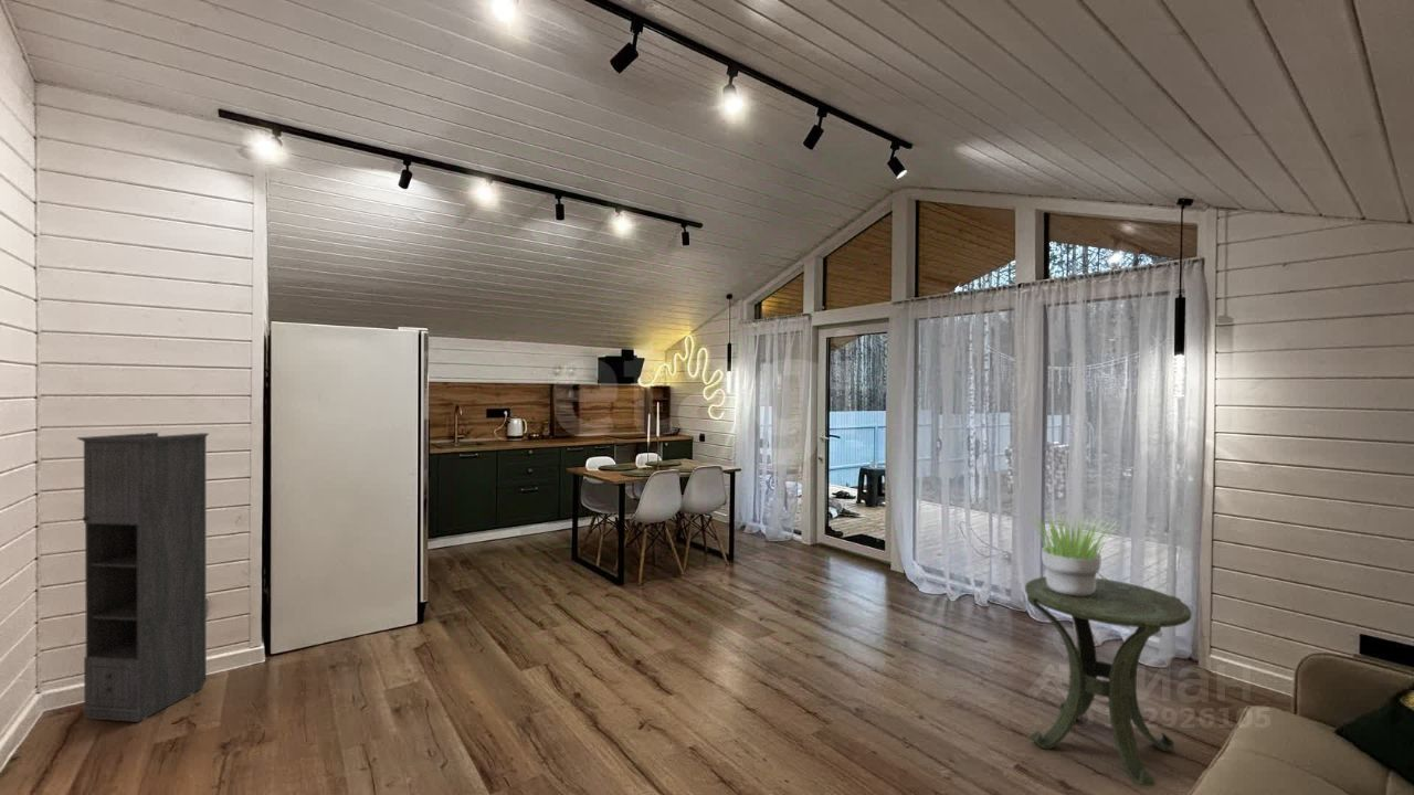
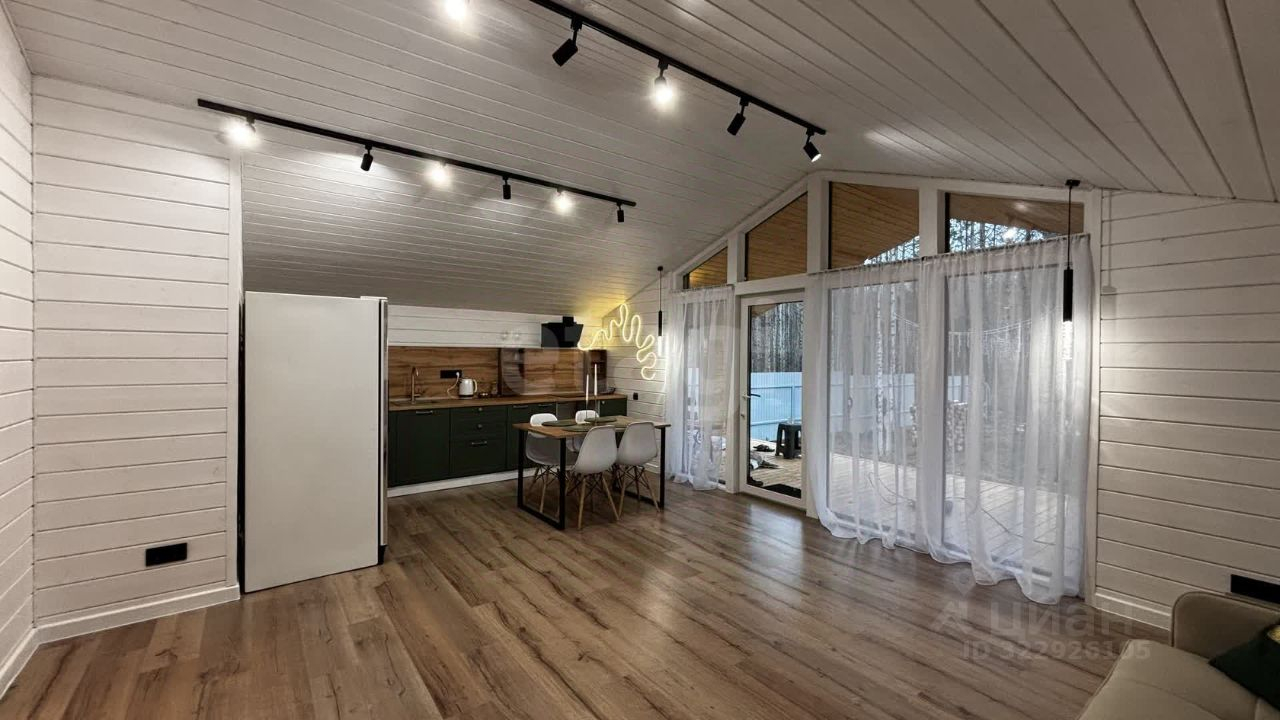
- side table (1102, 670)
- potted plant (1072, 553)
- storage cabinet (147, 569)
